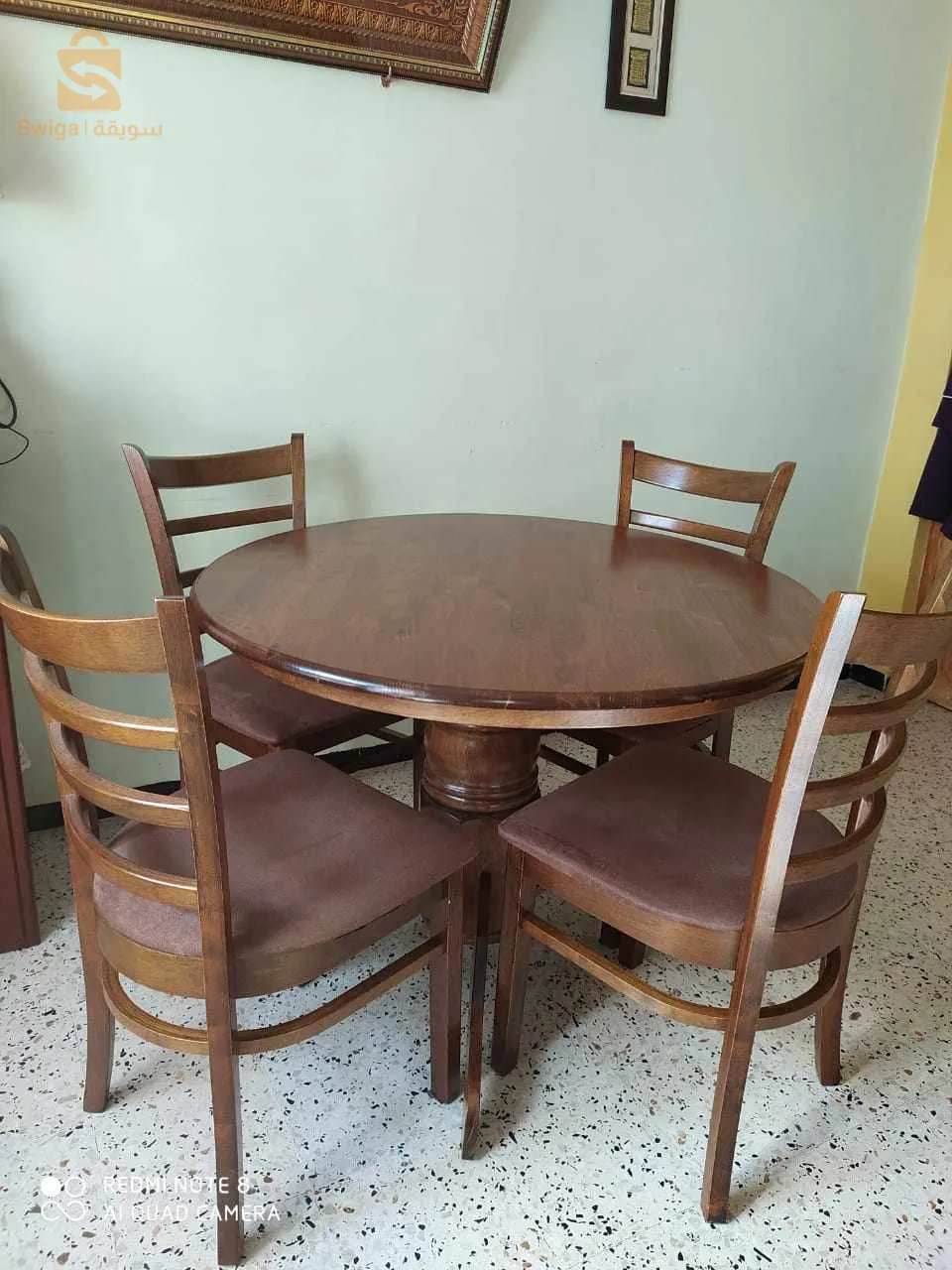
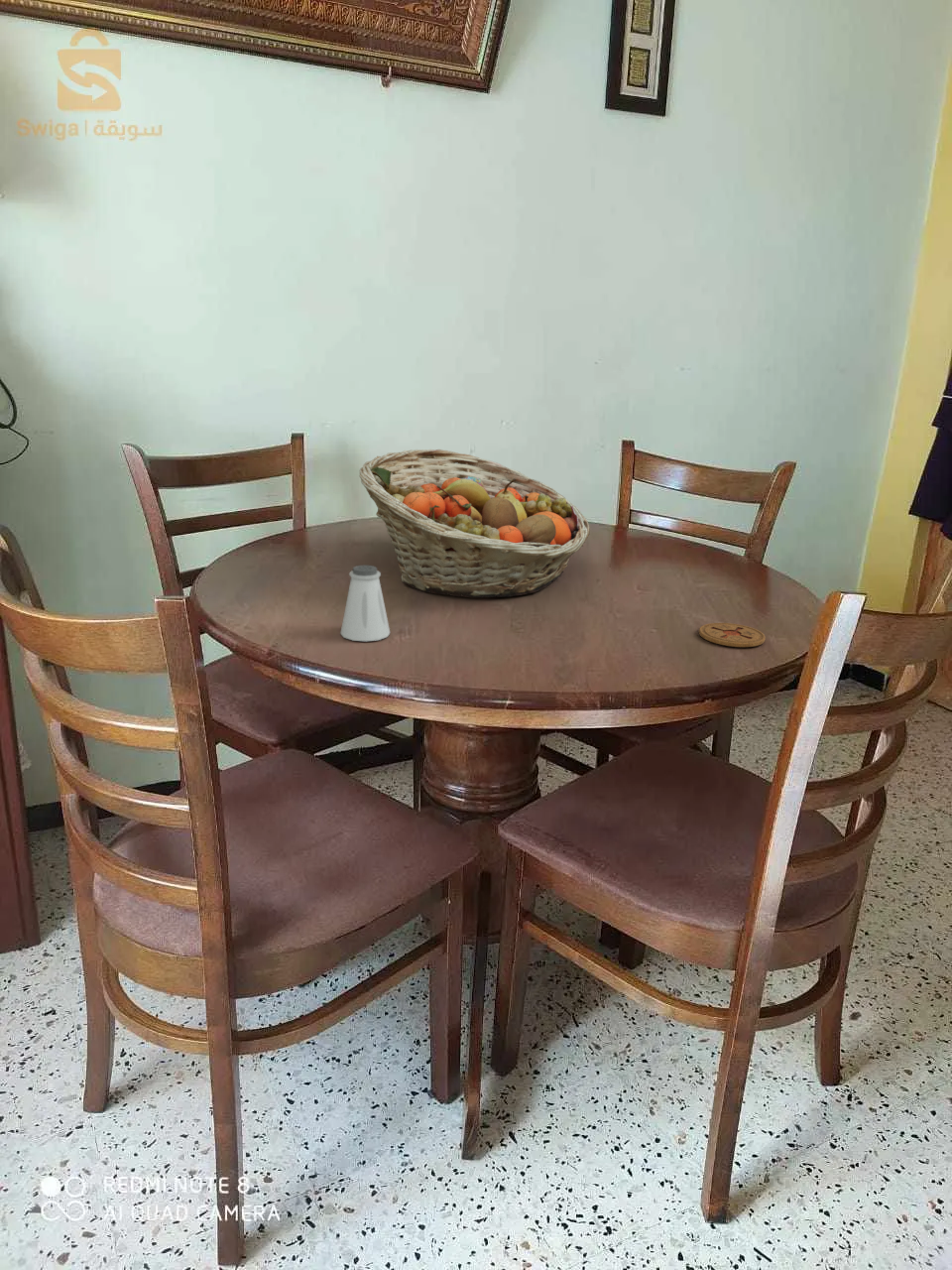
+ fruit basket (477, 518)
+ saltshaker (365, 600)
+ coaster (731, 634)
